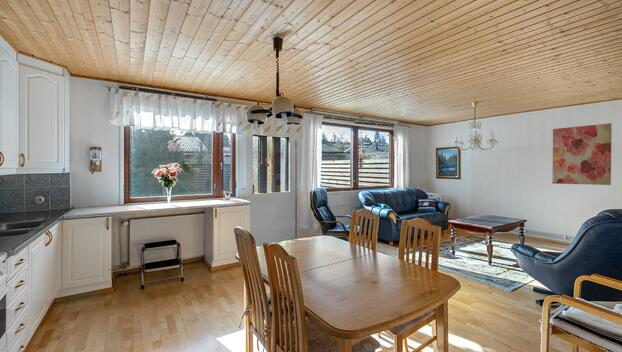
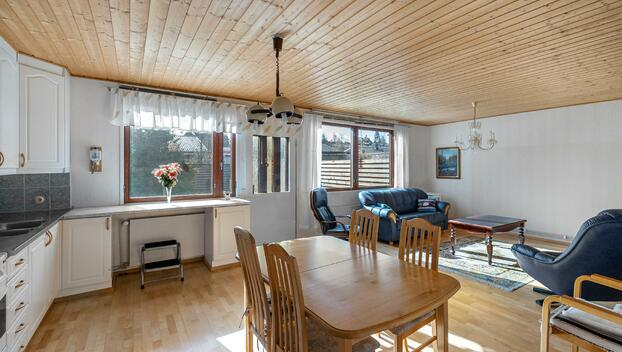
- wall art (580, 155)
